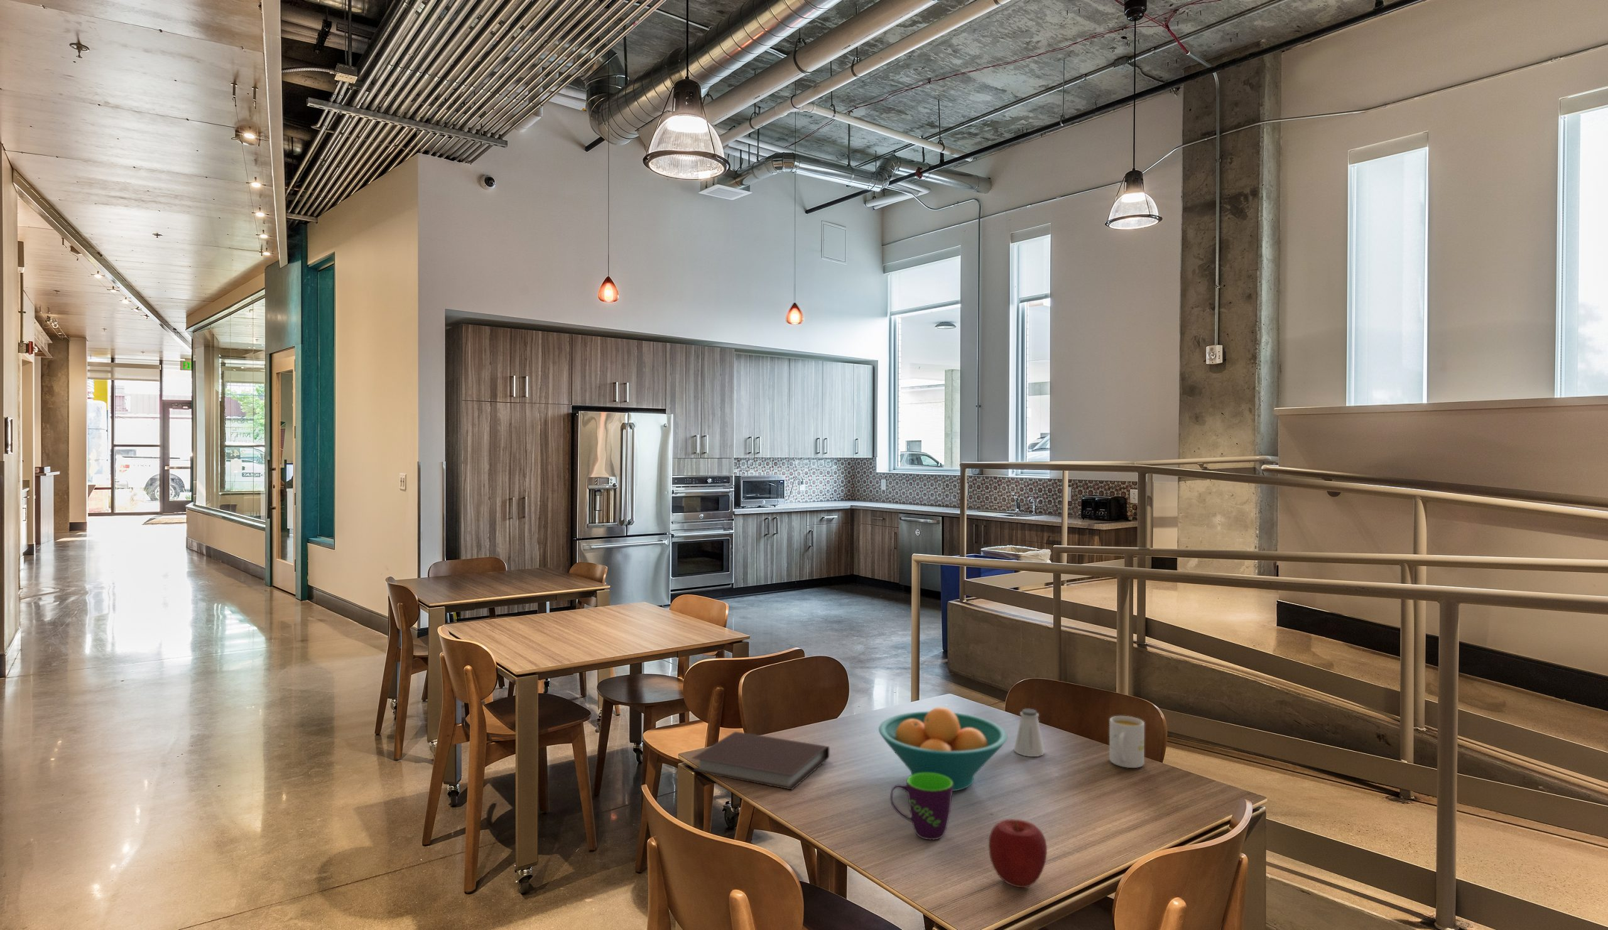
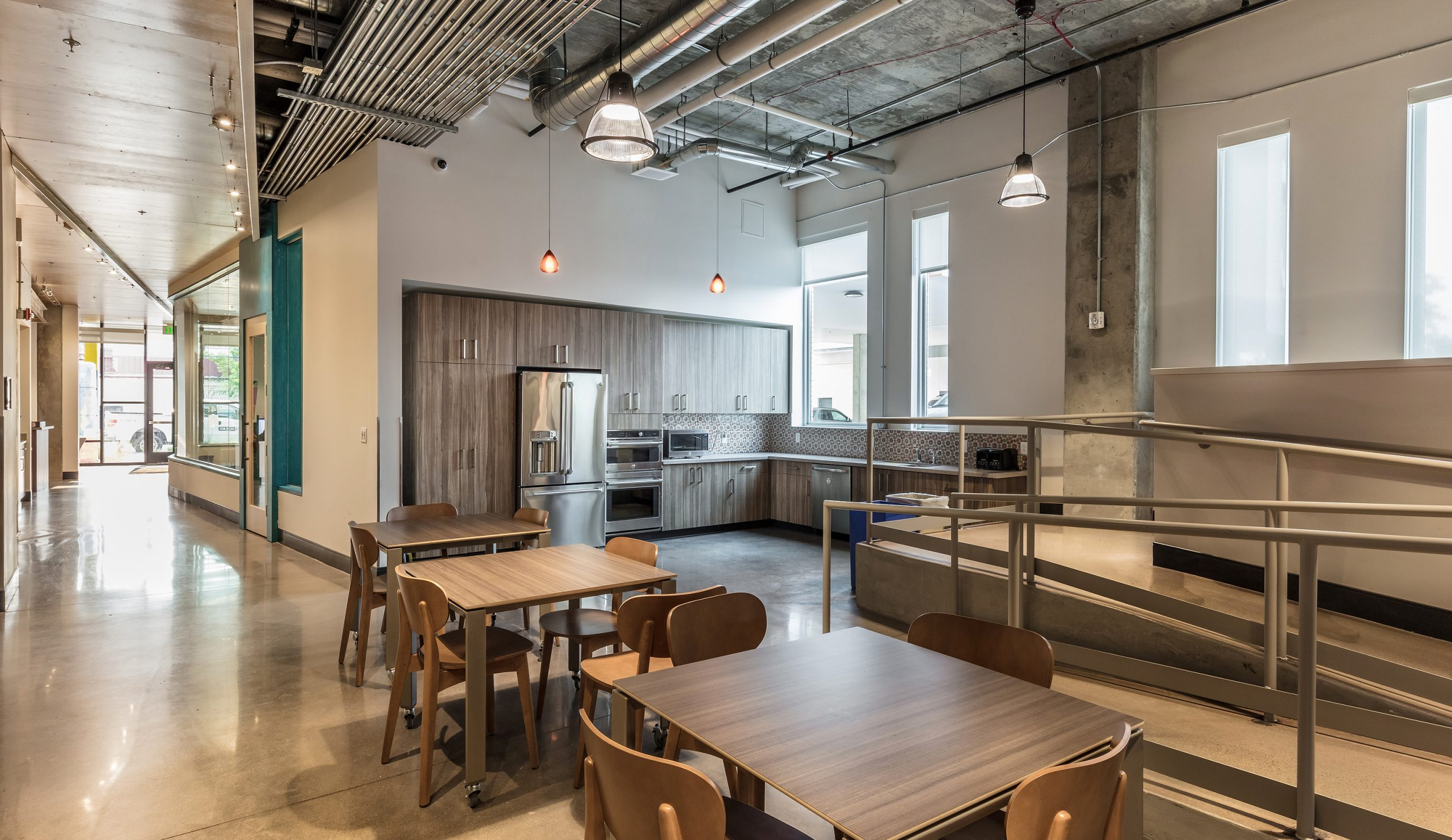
- saltshaker (1029, 731)
- notebook (762, 757)
- mug (920, 806)
- fruit bowl (941, 744)
- apple (1017, 852)
- mug (1125, 743)
